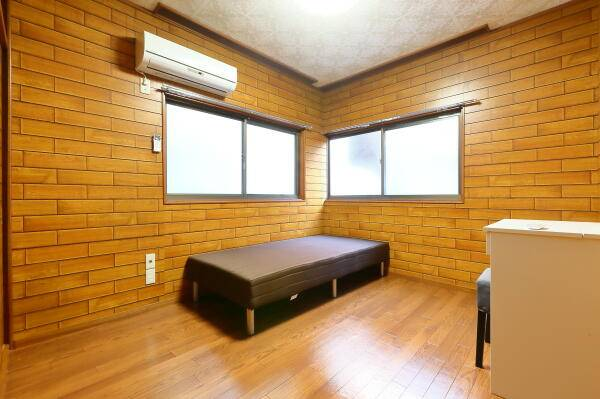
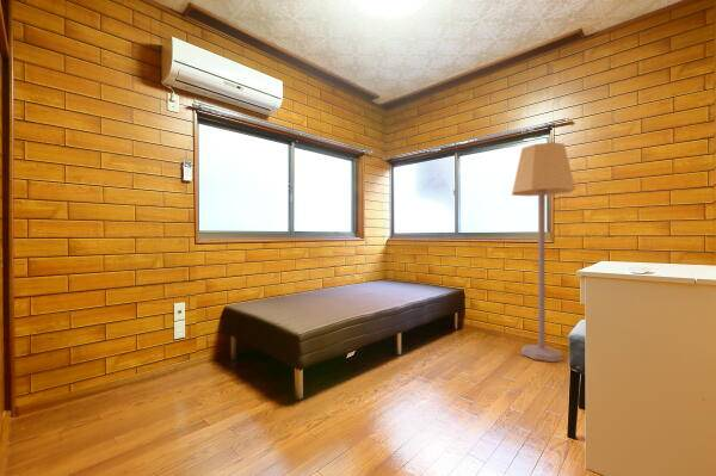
+ lamp (541, 251)
